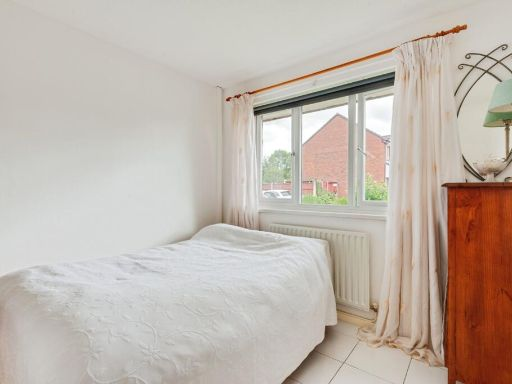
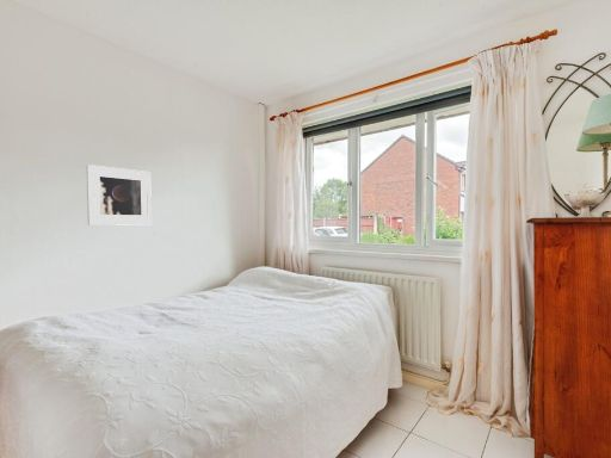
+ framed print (121, 197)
